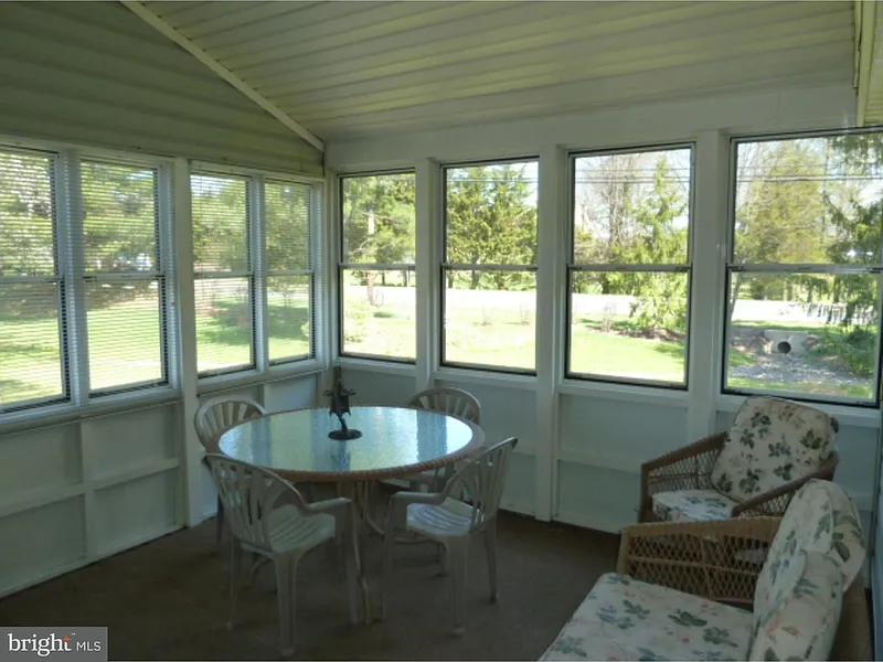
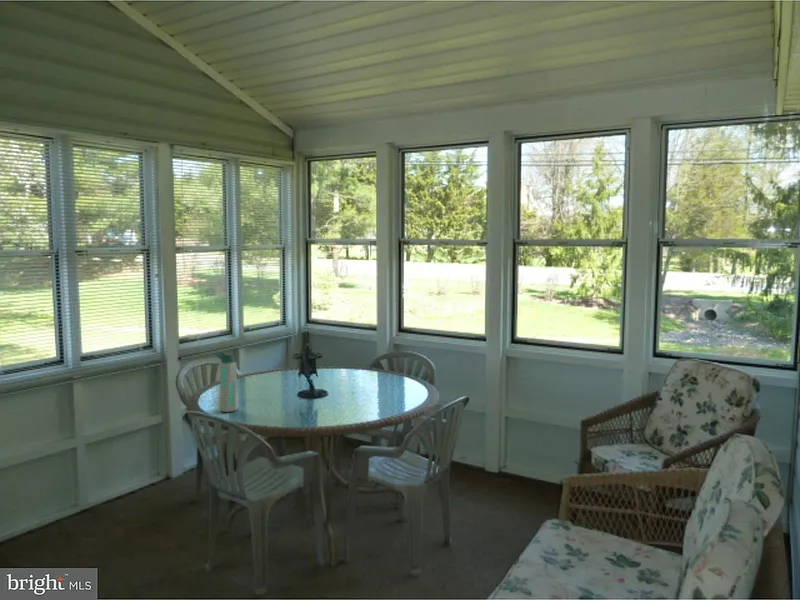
+ water bottle (226, 381)
